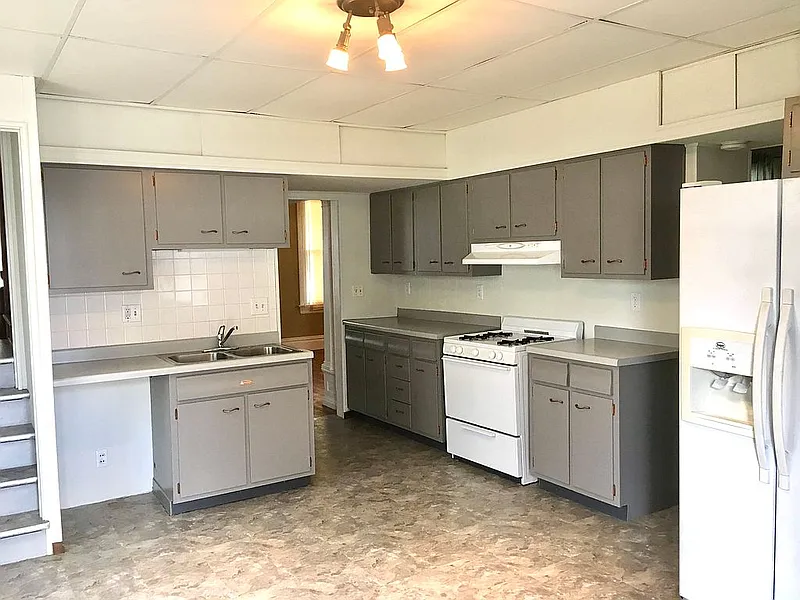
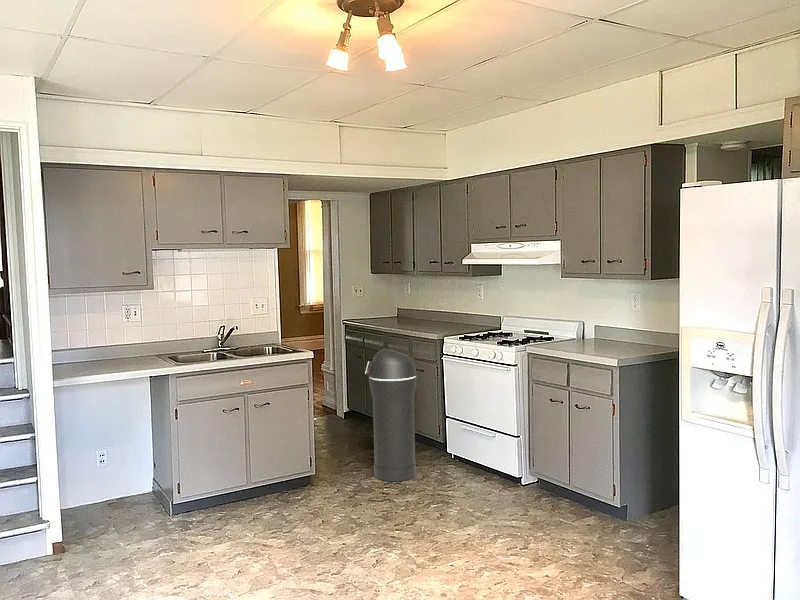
+ trash can (391, 412)
